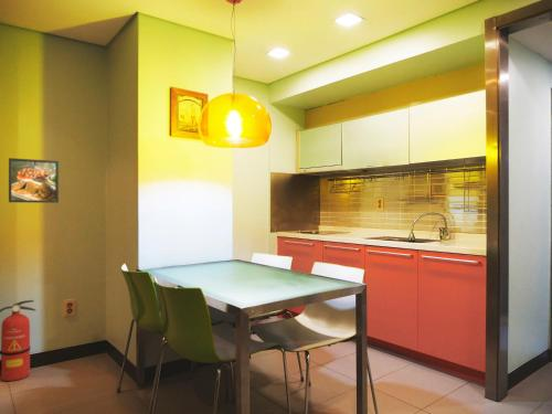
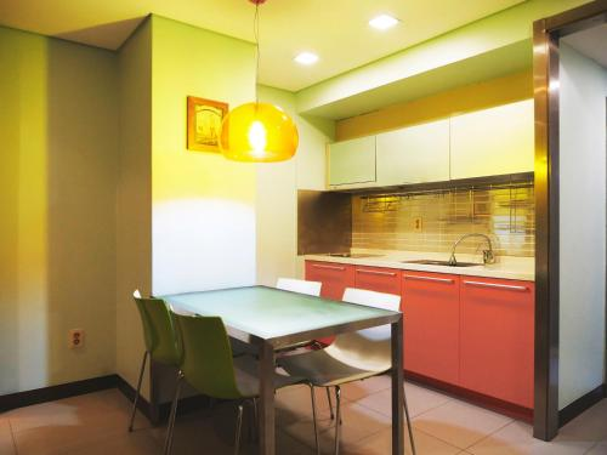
- fire extinguisher (14, 339)
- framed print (34, 181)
